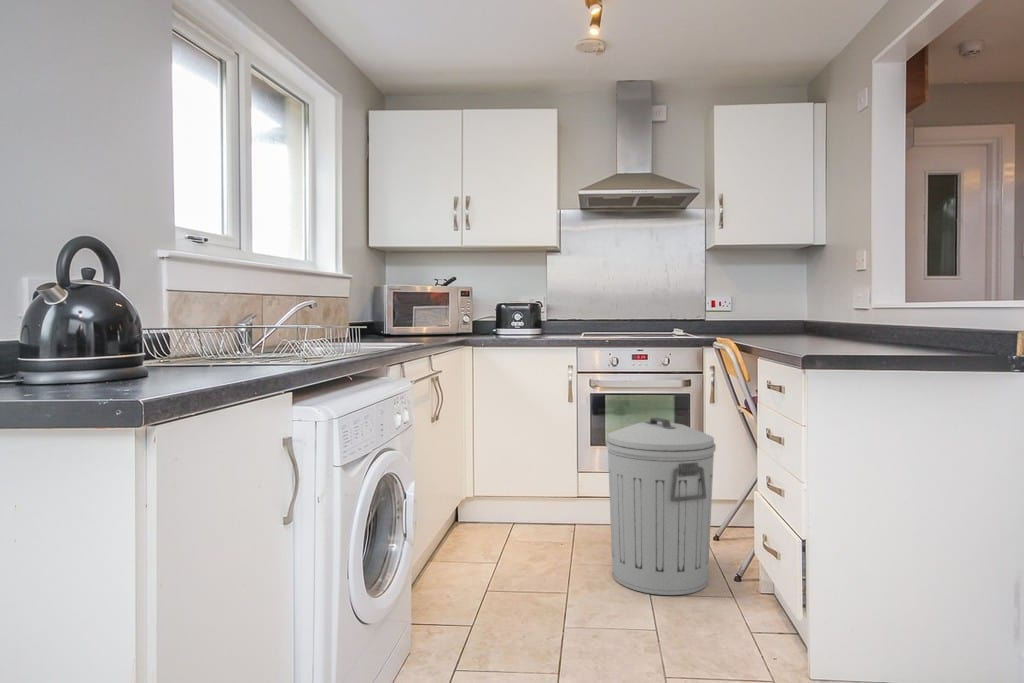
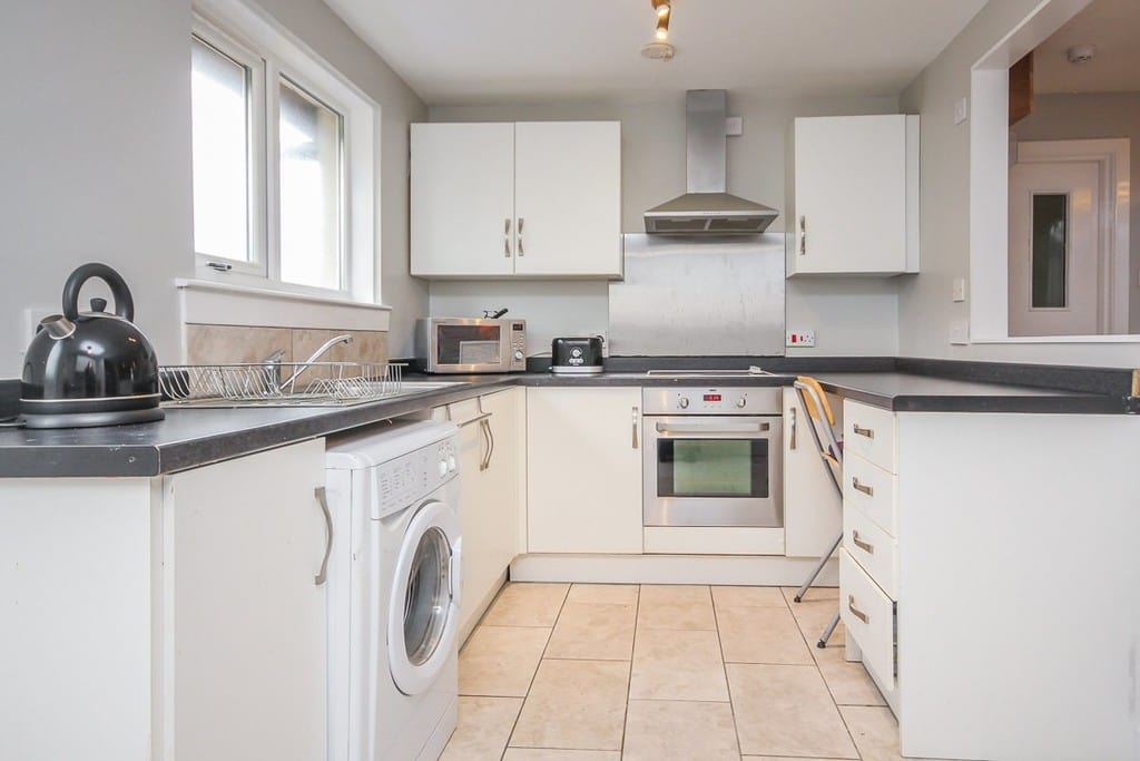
- trash can (659, 497)
